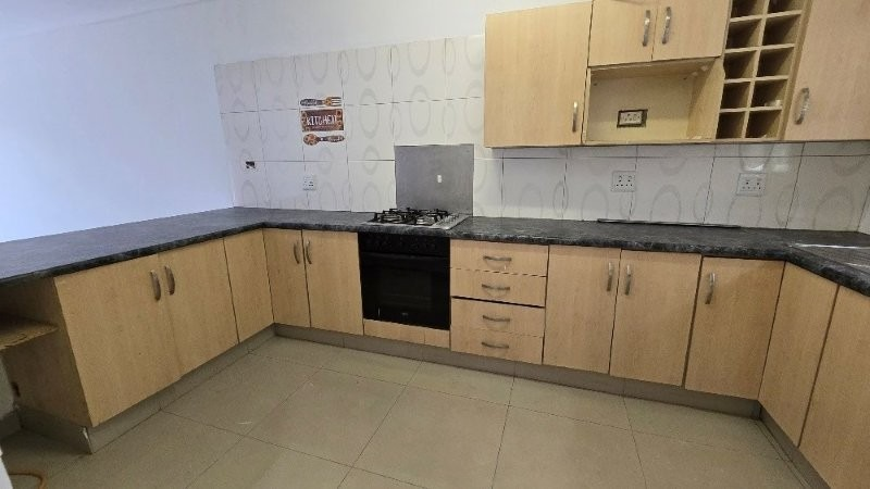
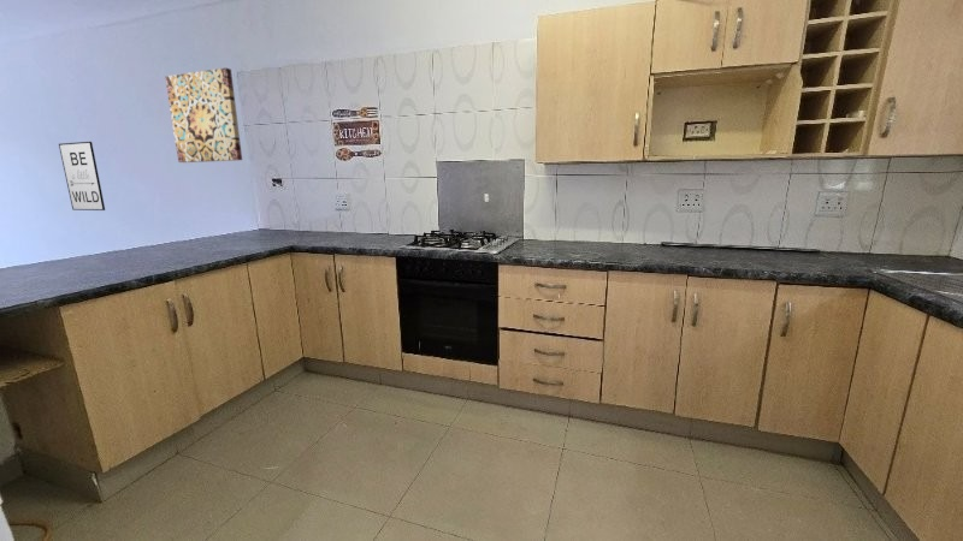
+ wall art (203, 118)
+ wall art (82, 177)
